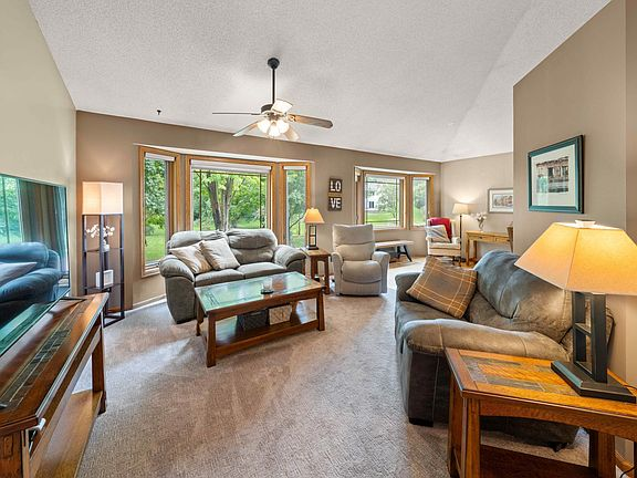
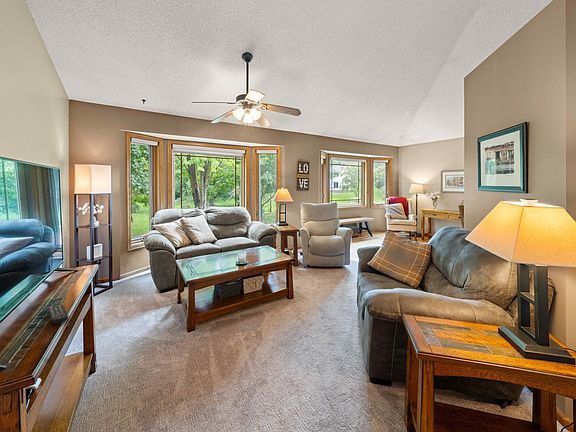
+ remote control (57, 313)
